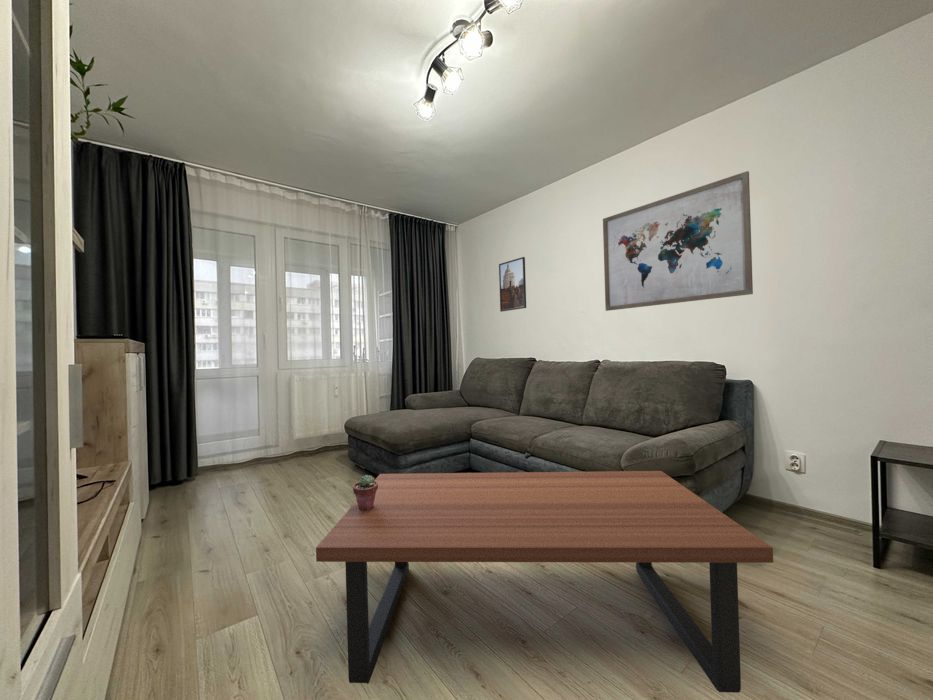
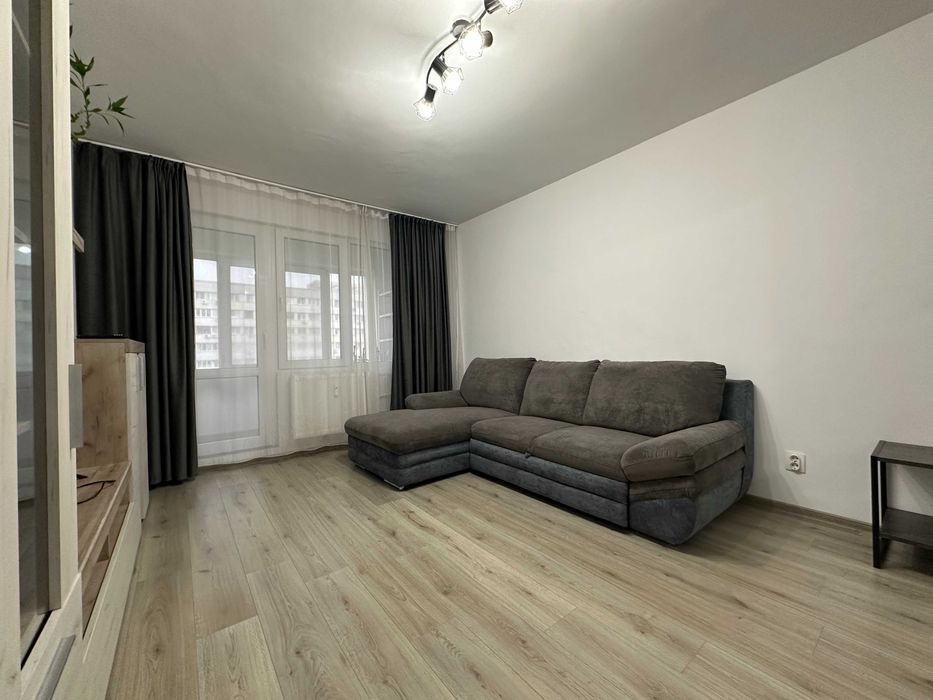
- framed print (512, 285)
- coffee table (526, 559)
- potted succulent (365, 490)
- wall art (667, 251)
